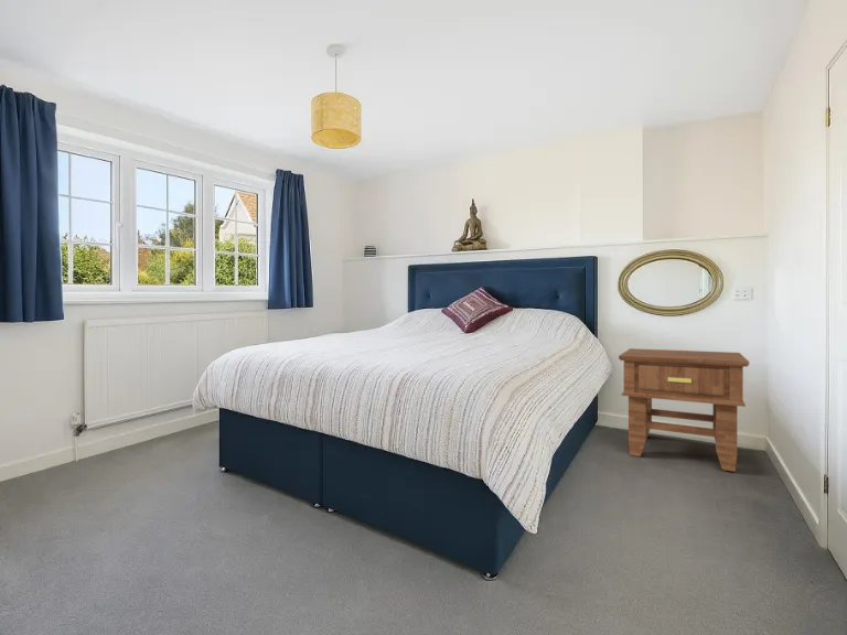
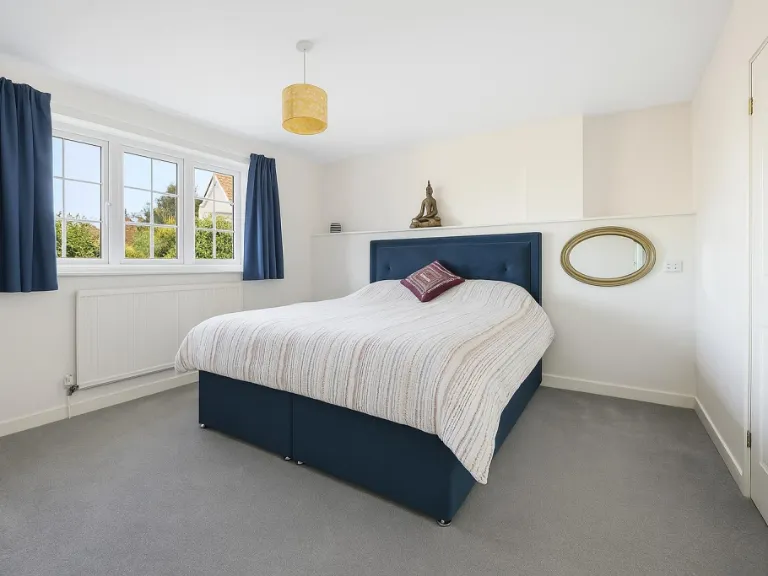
- side table (680, 400)
